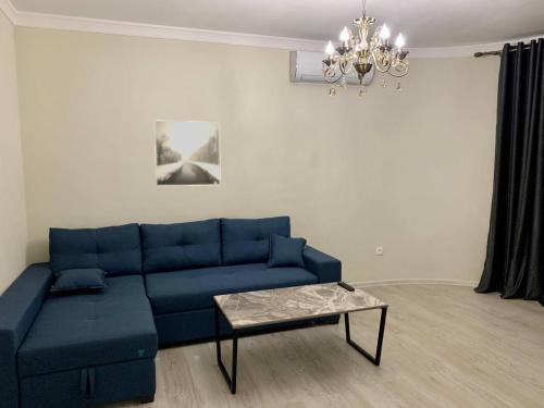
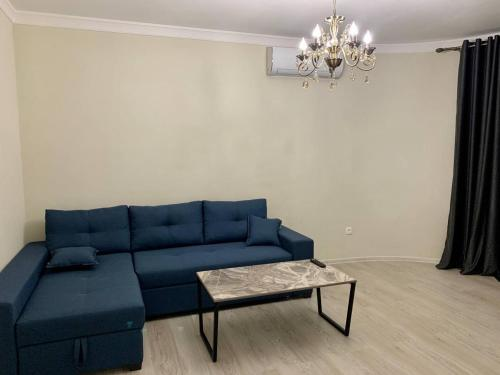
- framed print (188, 153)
